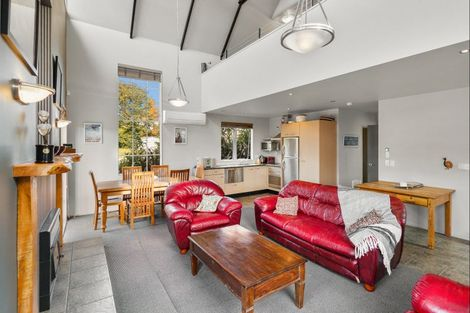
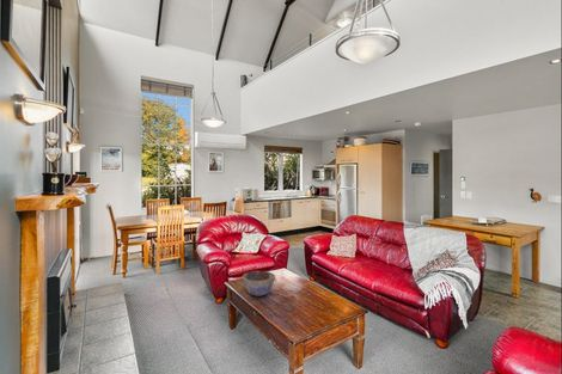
+ bowl (258, 284)
